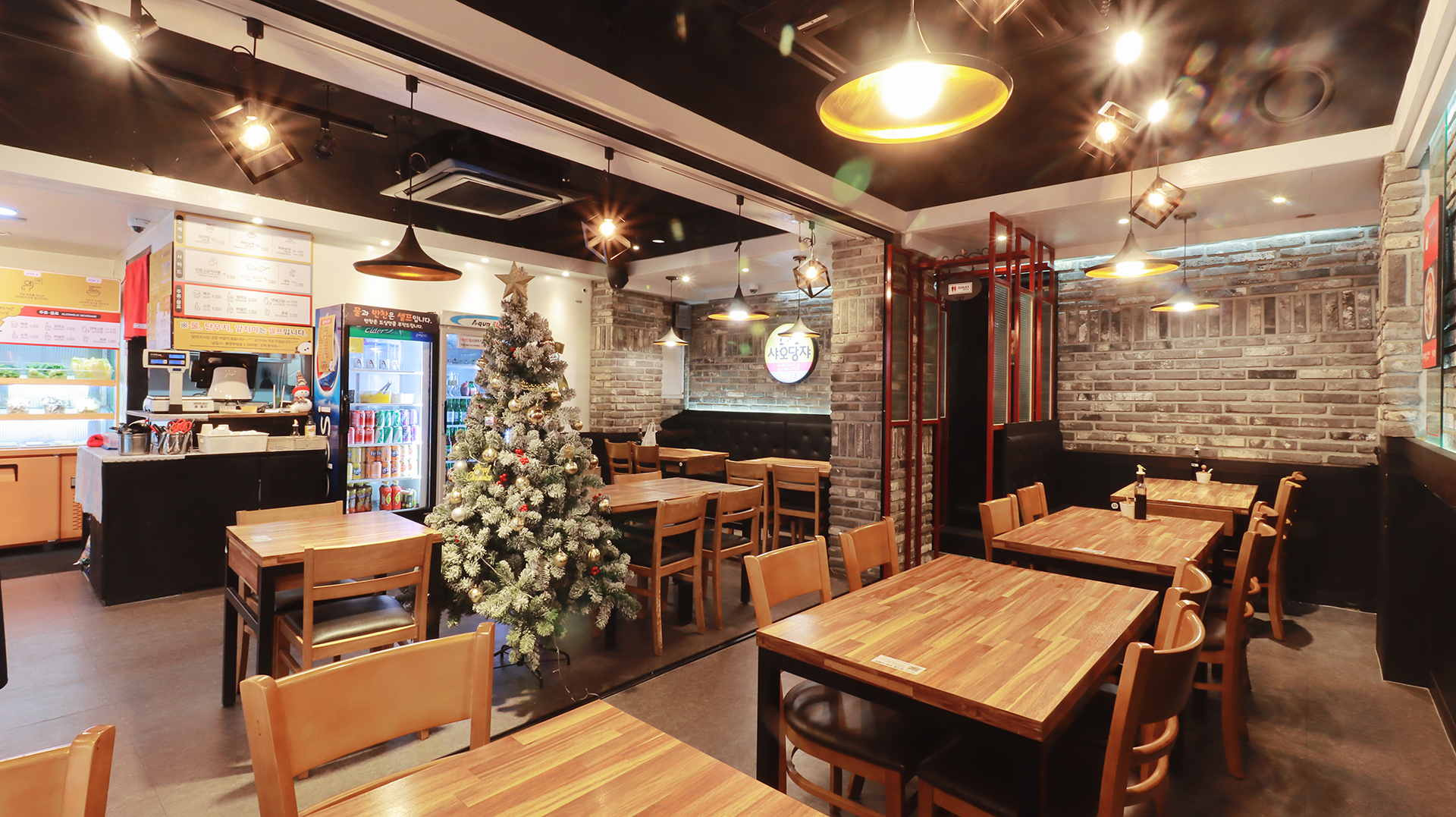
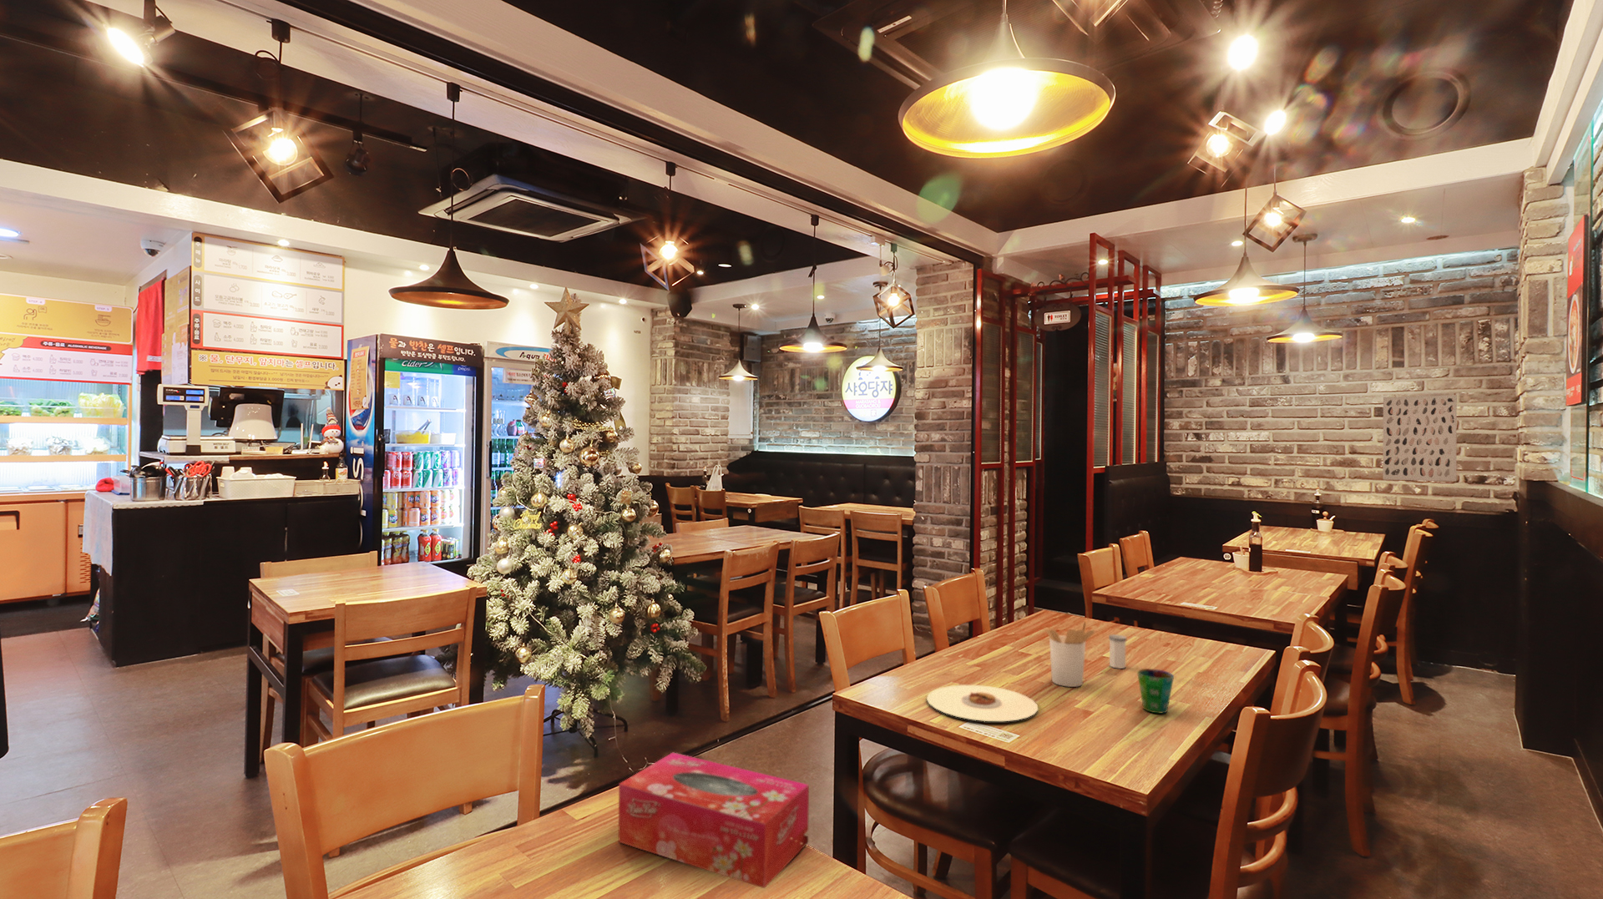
+ tissue box (713, 813)
+ salt shaker (1117, 651)
+ cup (1154, 690)
+ wall art (1418, 438)
+ utensil holder (1071, 653)
+ plate (981, 698)
